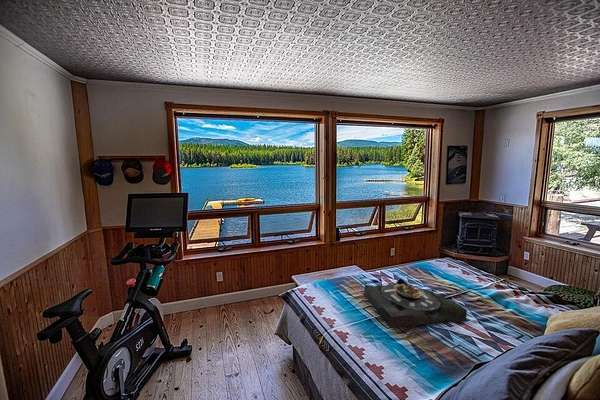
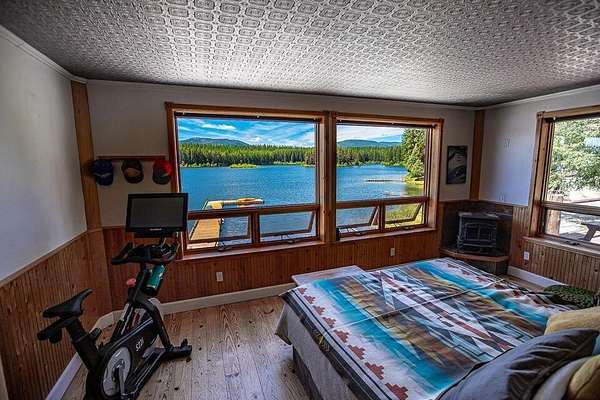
- serving tray (409, 294)
